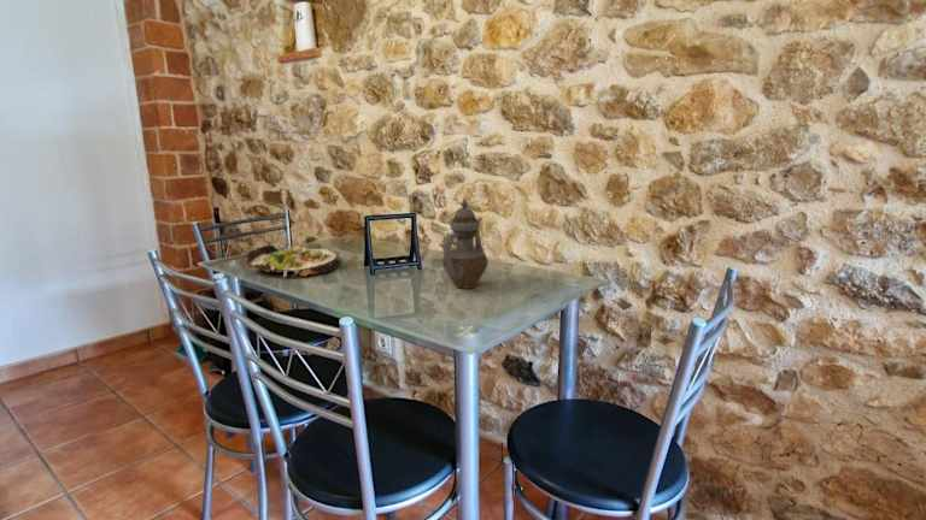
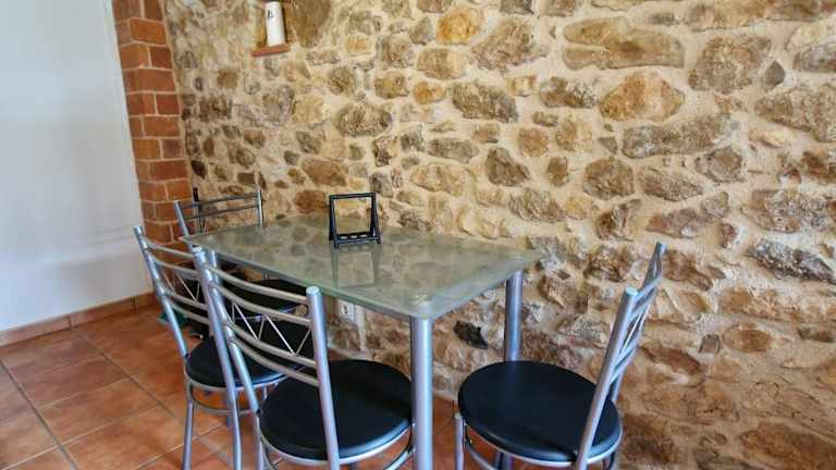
- teapot (464, 242)
- salad plate (295, 258)
